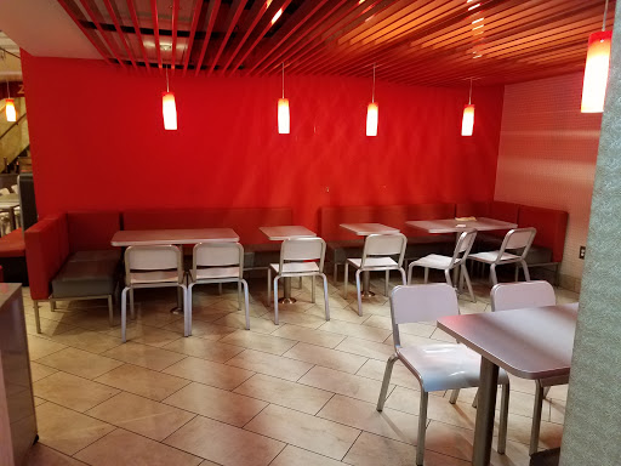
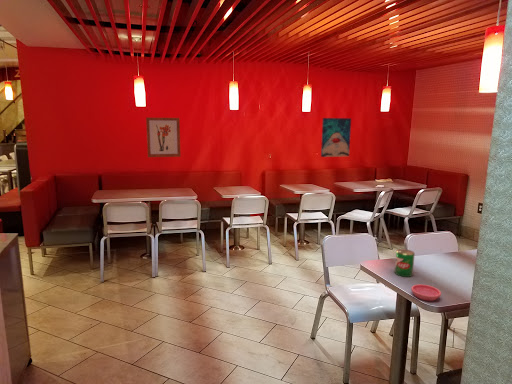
+ wall art (336, 137)
+ saucer (425, 293)
+ wall art (163, 137)
+ can (404, 262)
